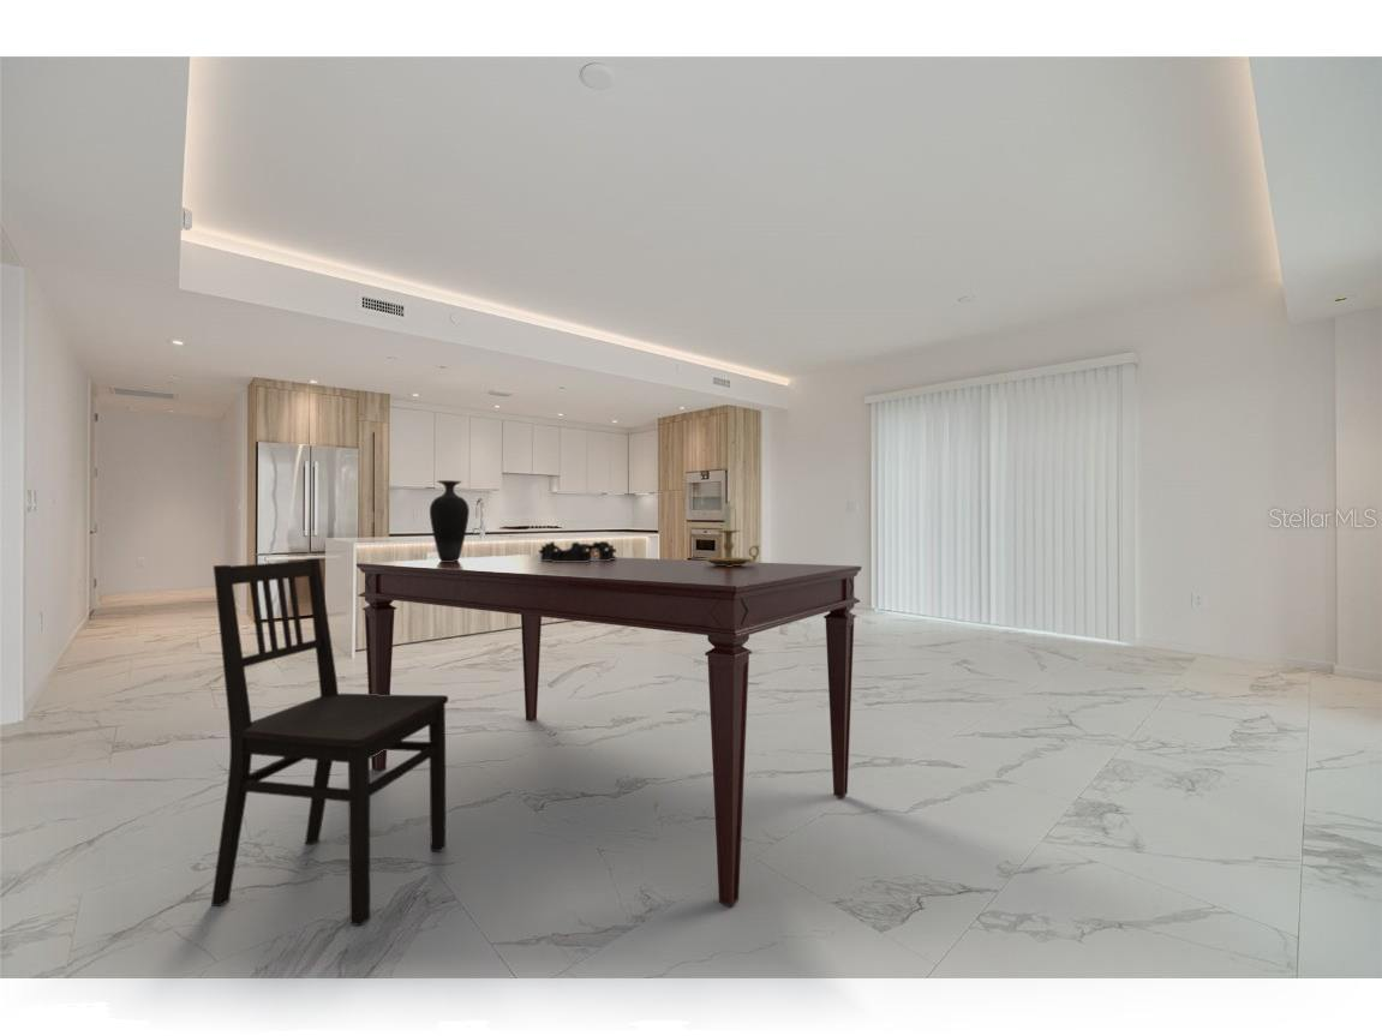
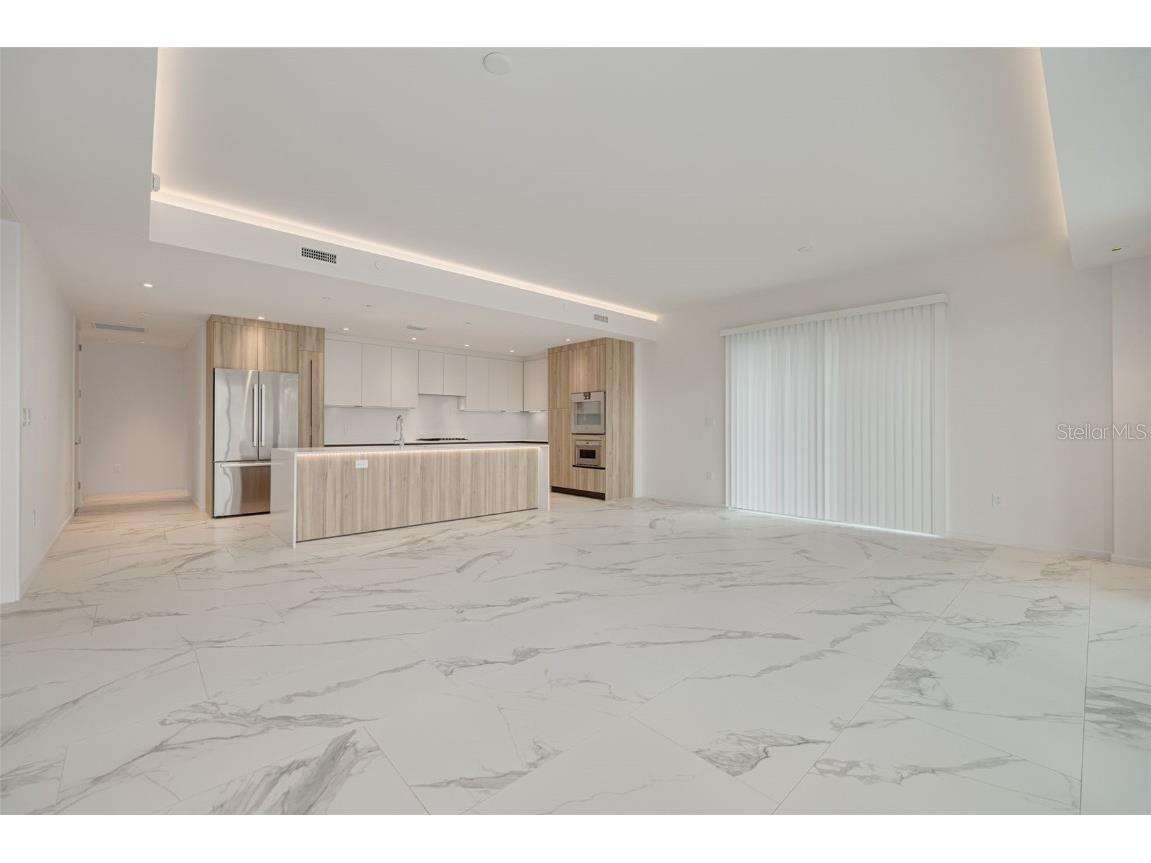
- decorative bowl (579, 550)
- dining table (603, 623)
- candle holder (729, 532)
- dining chair (337, 718)
- vase (449, 520)
